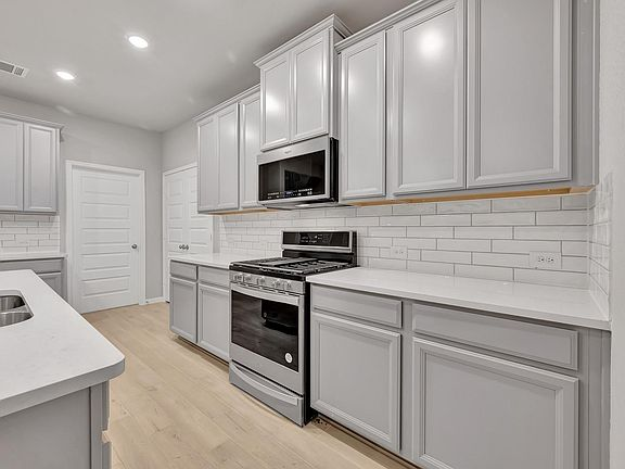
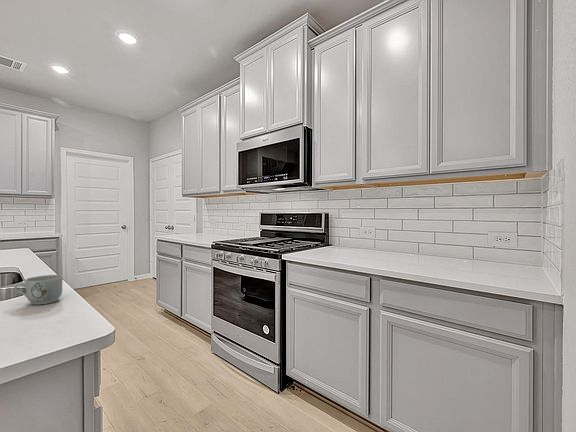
+ mug (39, 290)
